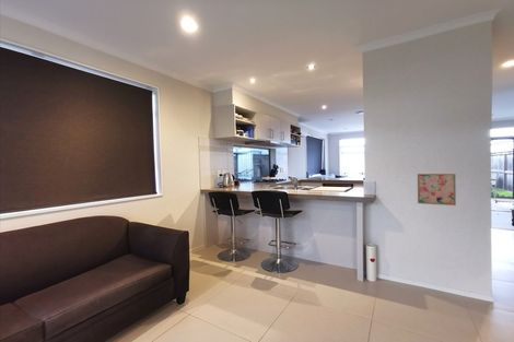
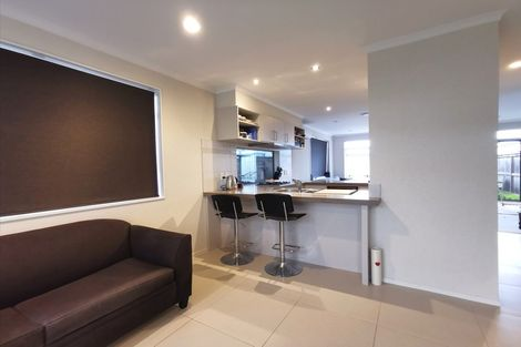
- wall art (435, 188)
